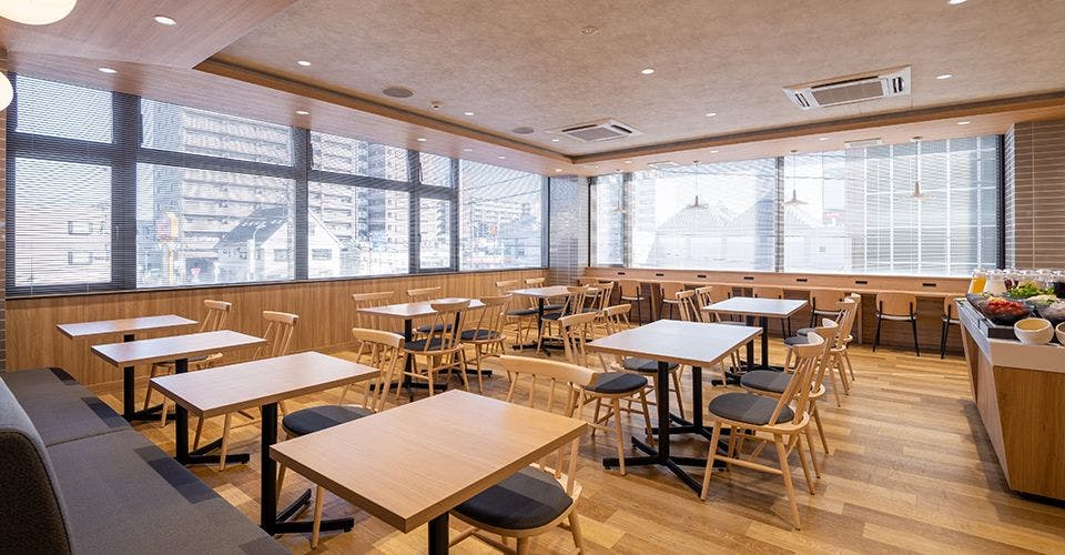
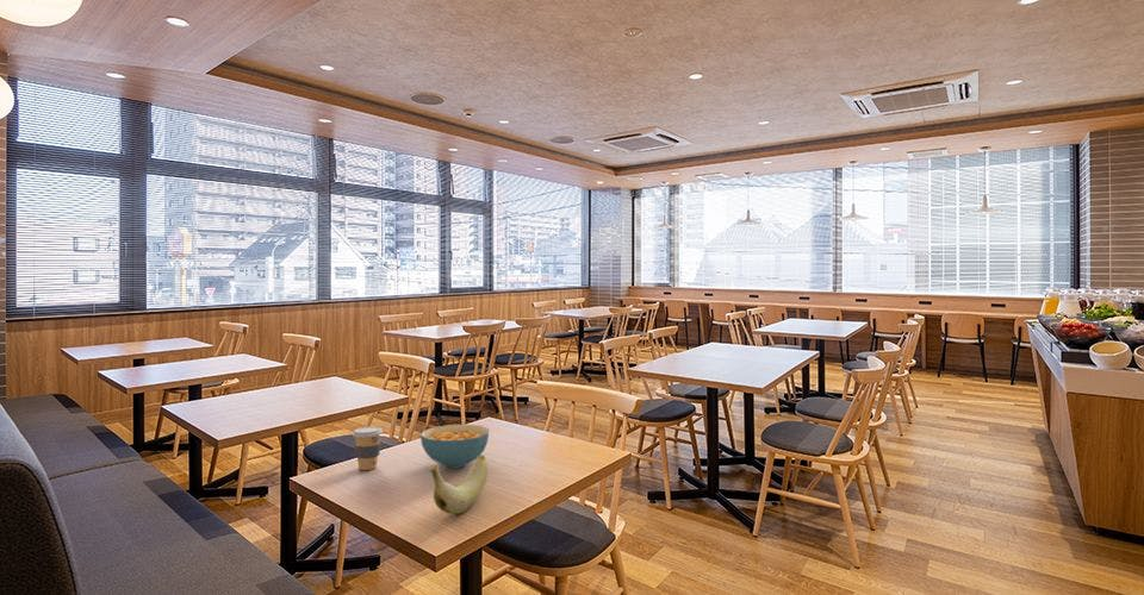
+ banana (462, 482)
+ coffee cup (367, 447)
+ cereal bowl (455, 447)
